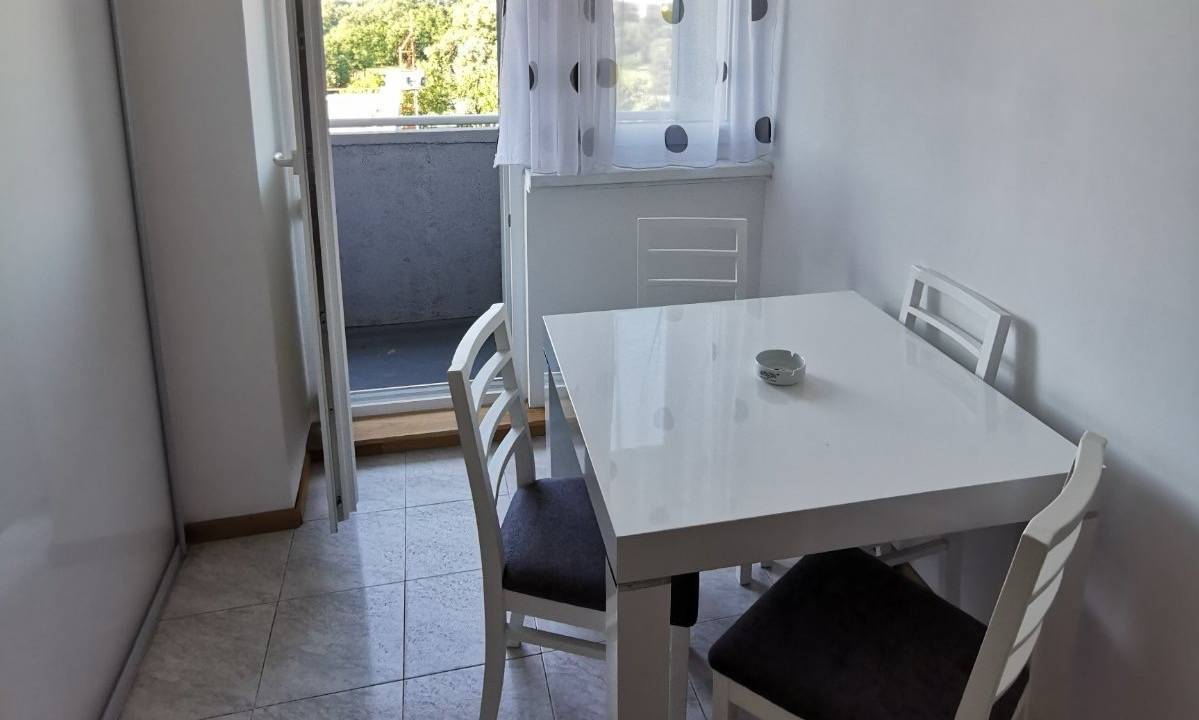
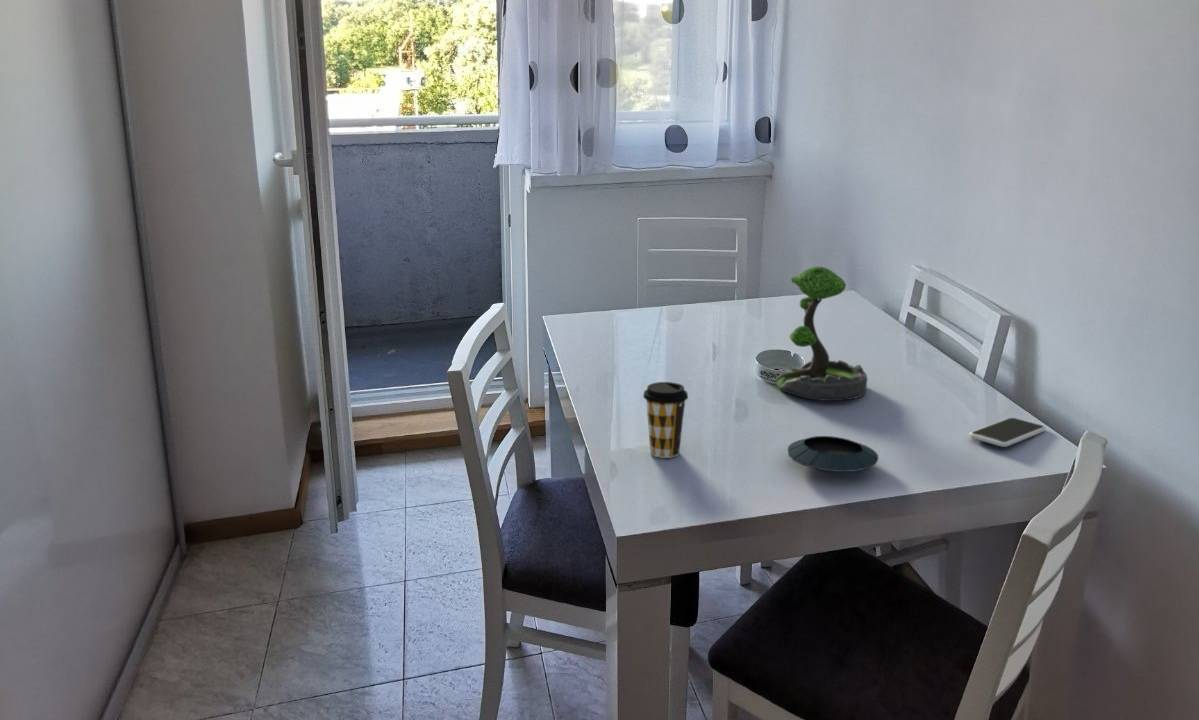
+ plant (815, 330)
+ coffee cup (665, 420)
+ saucer (832, 451)
+ smartphone (1007, 431)
